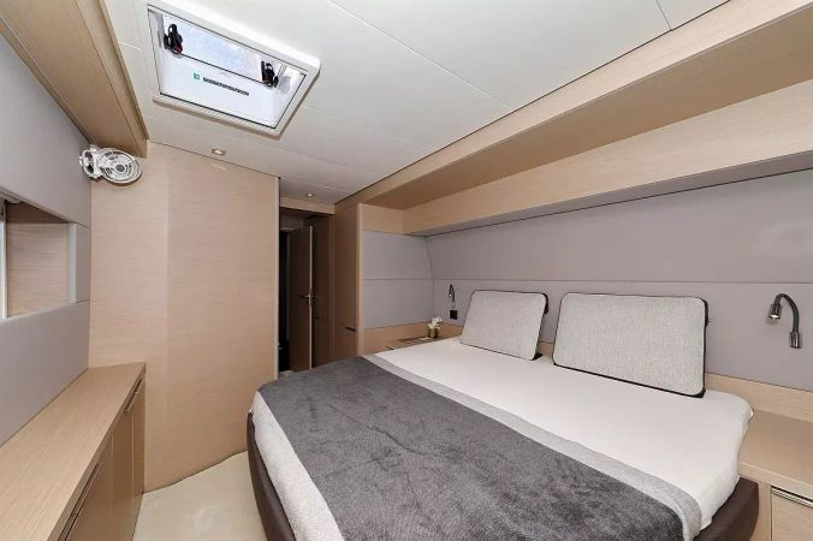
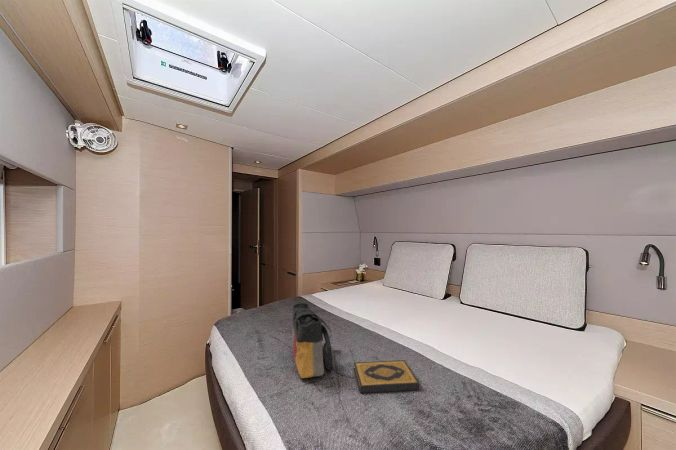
+ tote bag (312, 335)
+ hardback book (384, 375)
